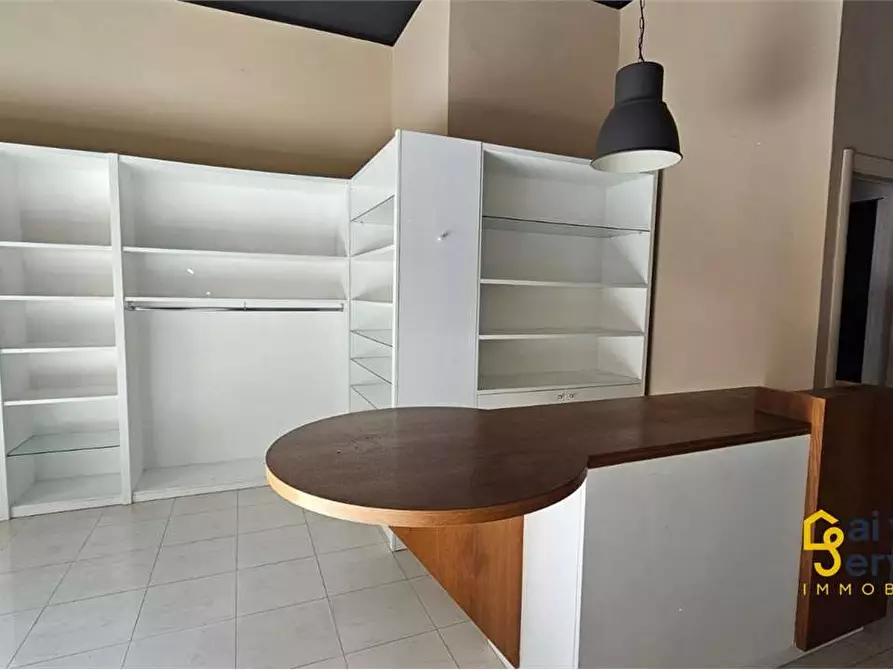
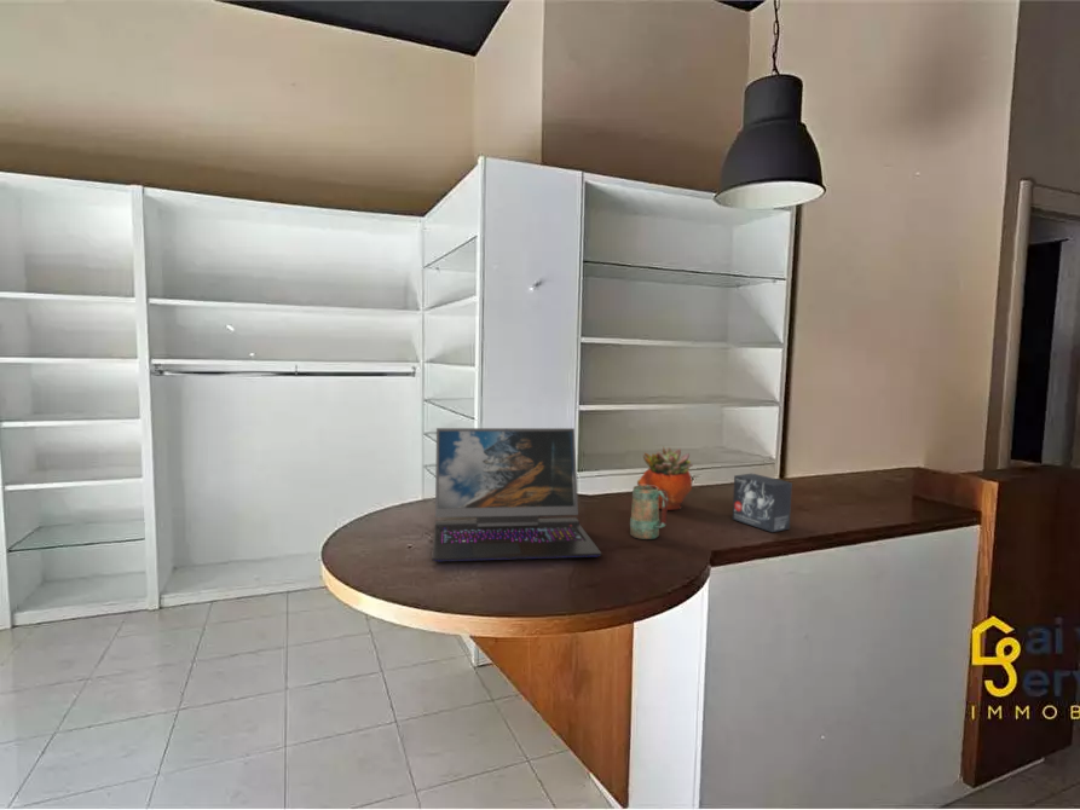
+ laptop (512, 488)
+ succulent planter (662, 475)
+ small box (761, 501)
+ mug (649, 511)
